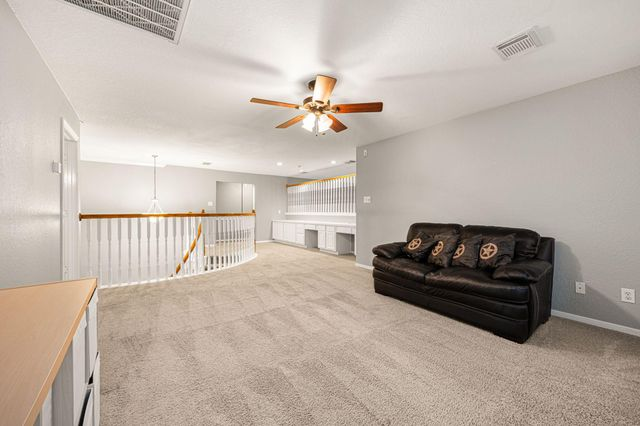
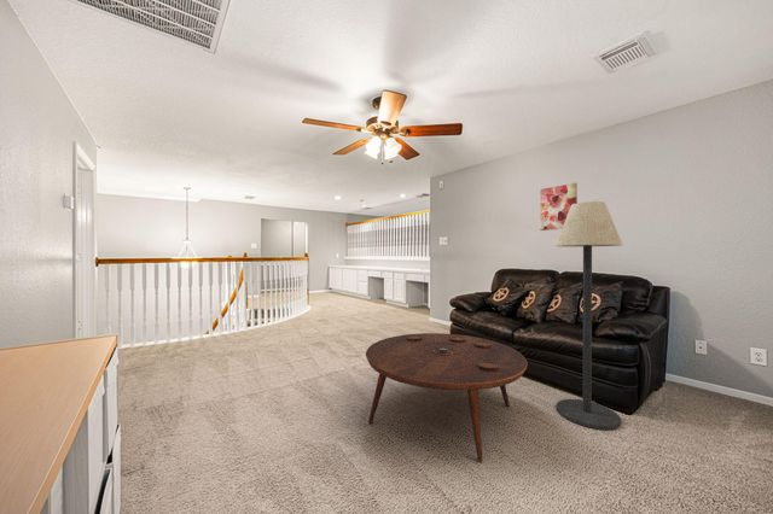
+ coffee table (442, 380)
+ floor lamp (587, 309)
+ wall art (557, 208)
